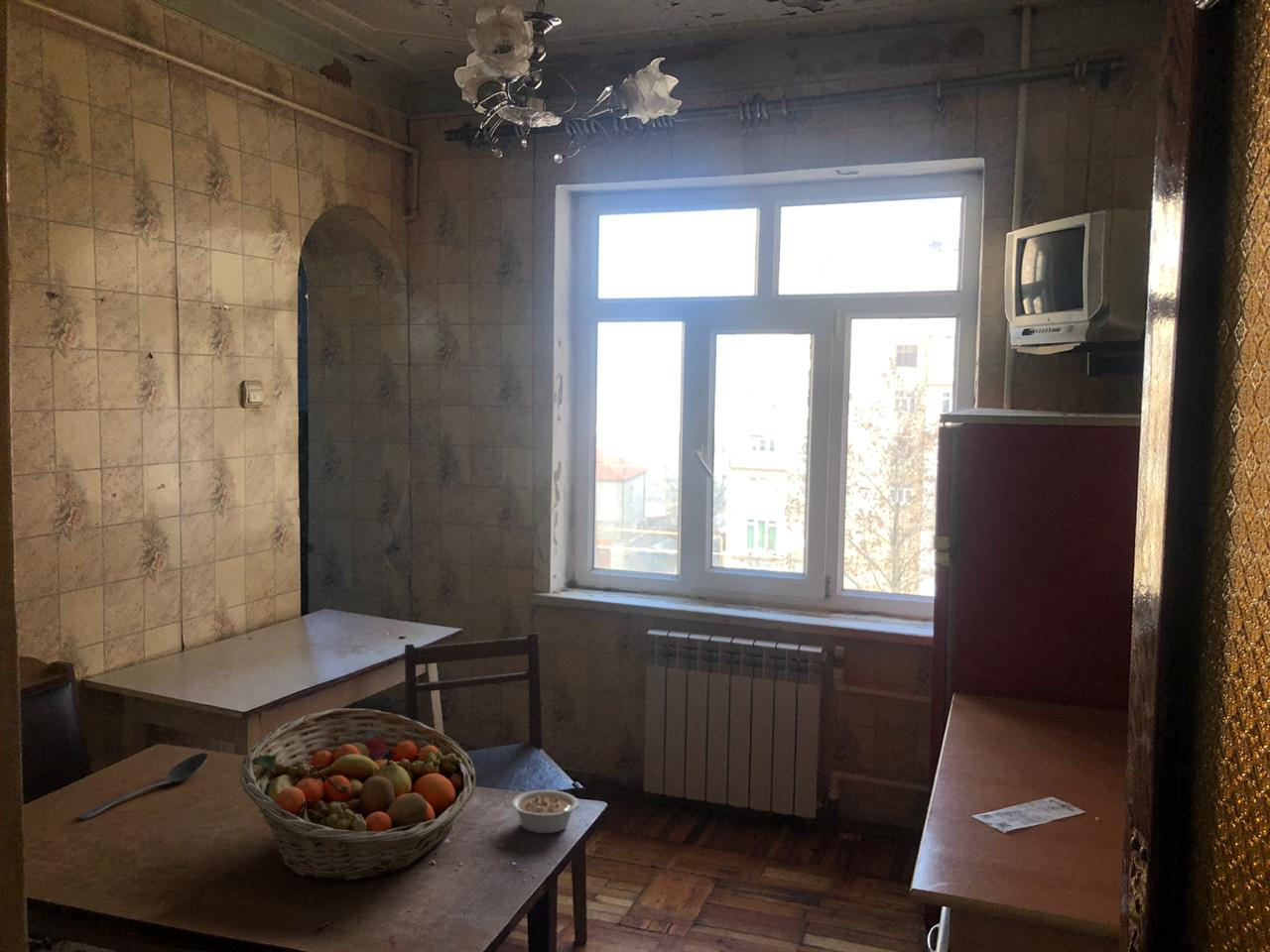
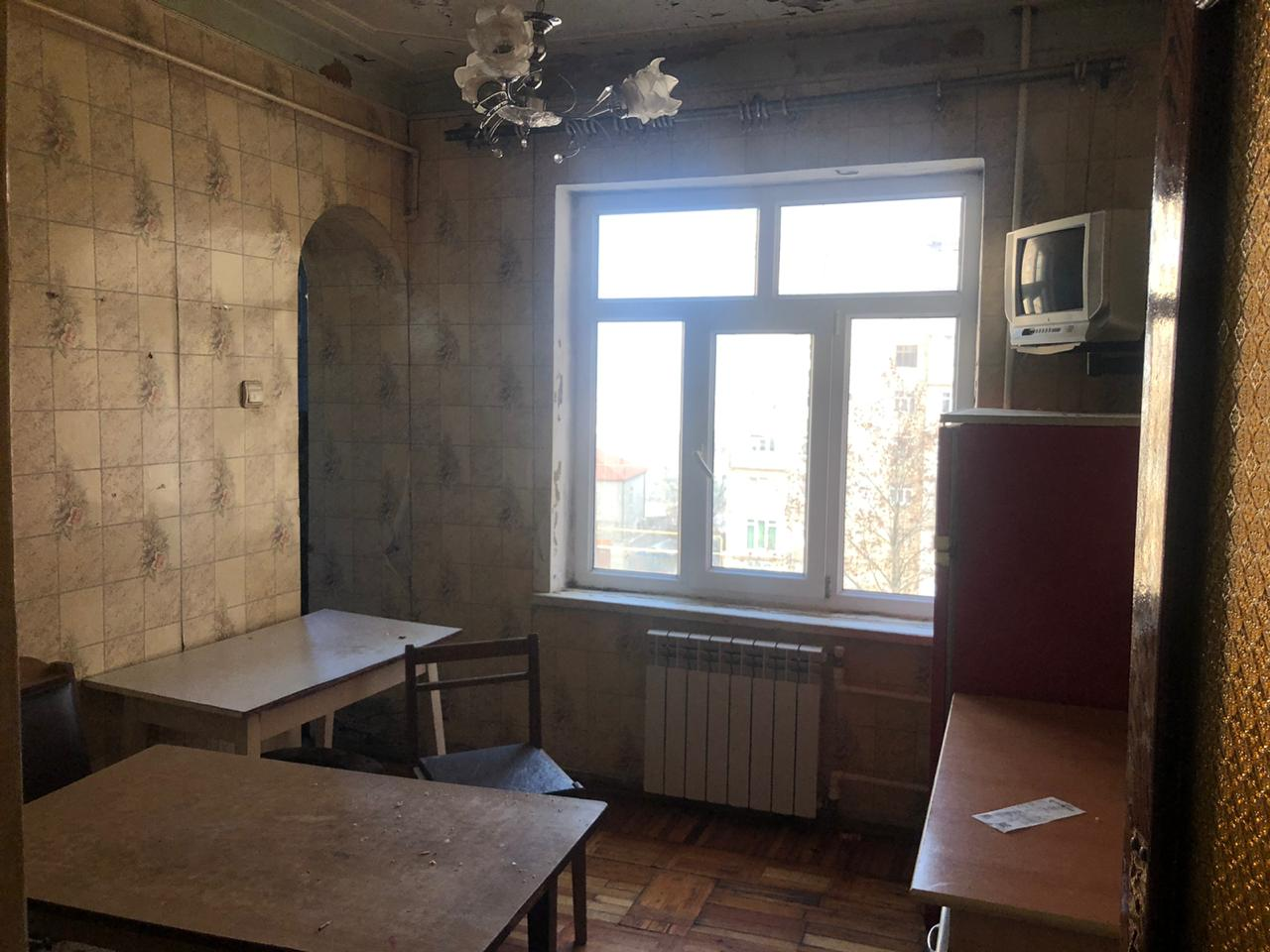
- fruit basket (364, 787)
- stirrer (148, 785)
- legume (547, 811)
